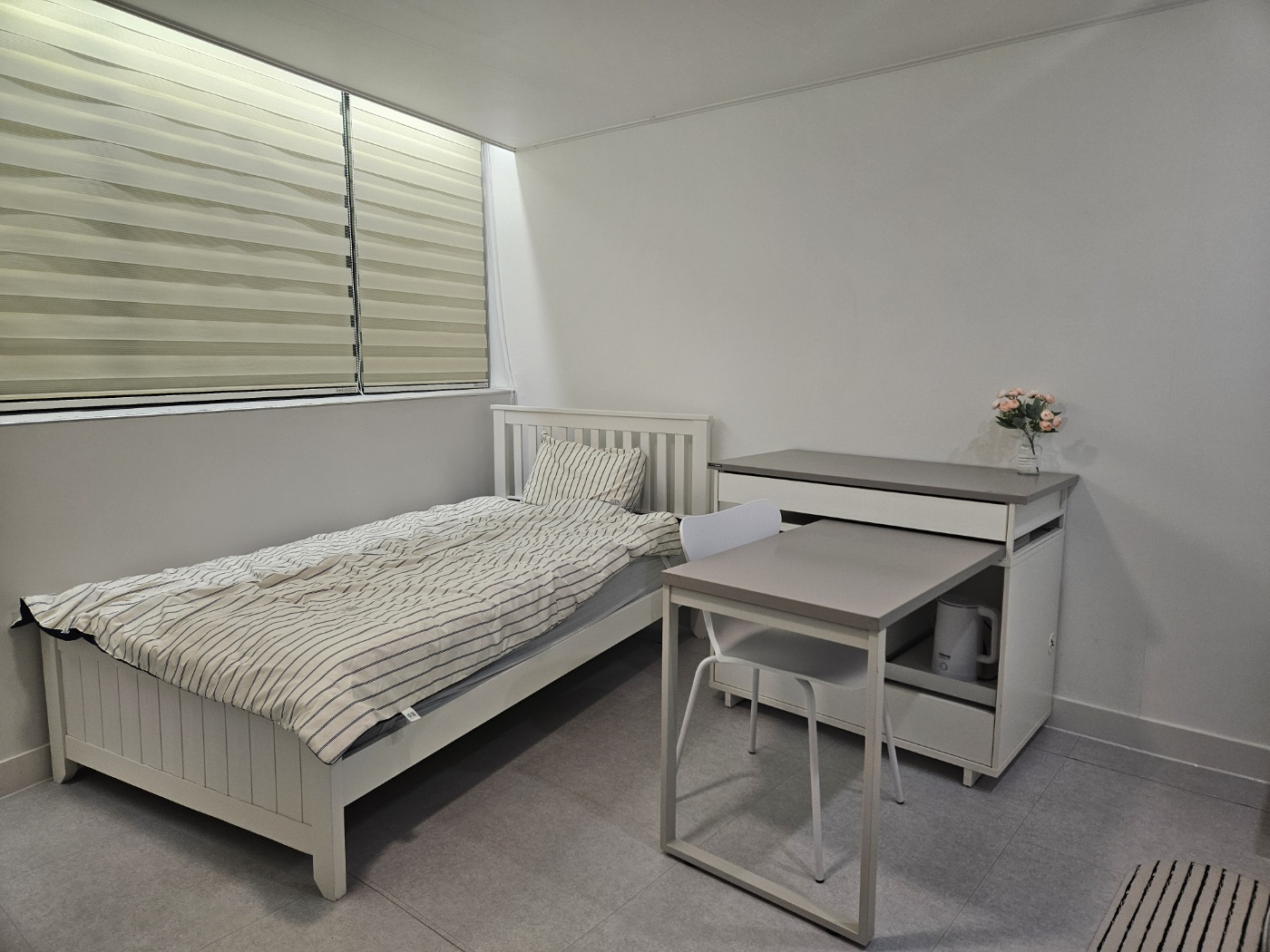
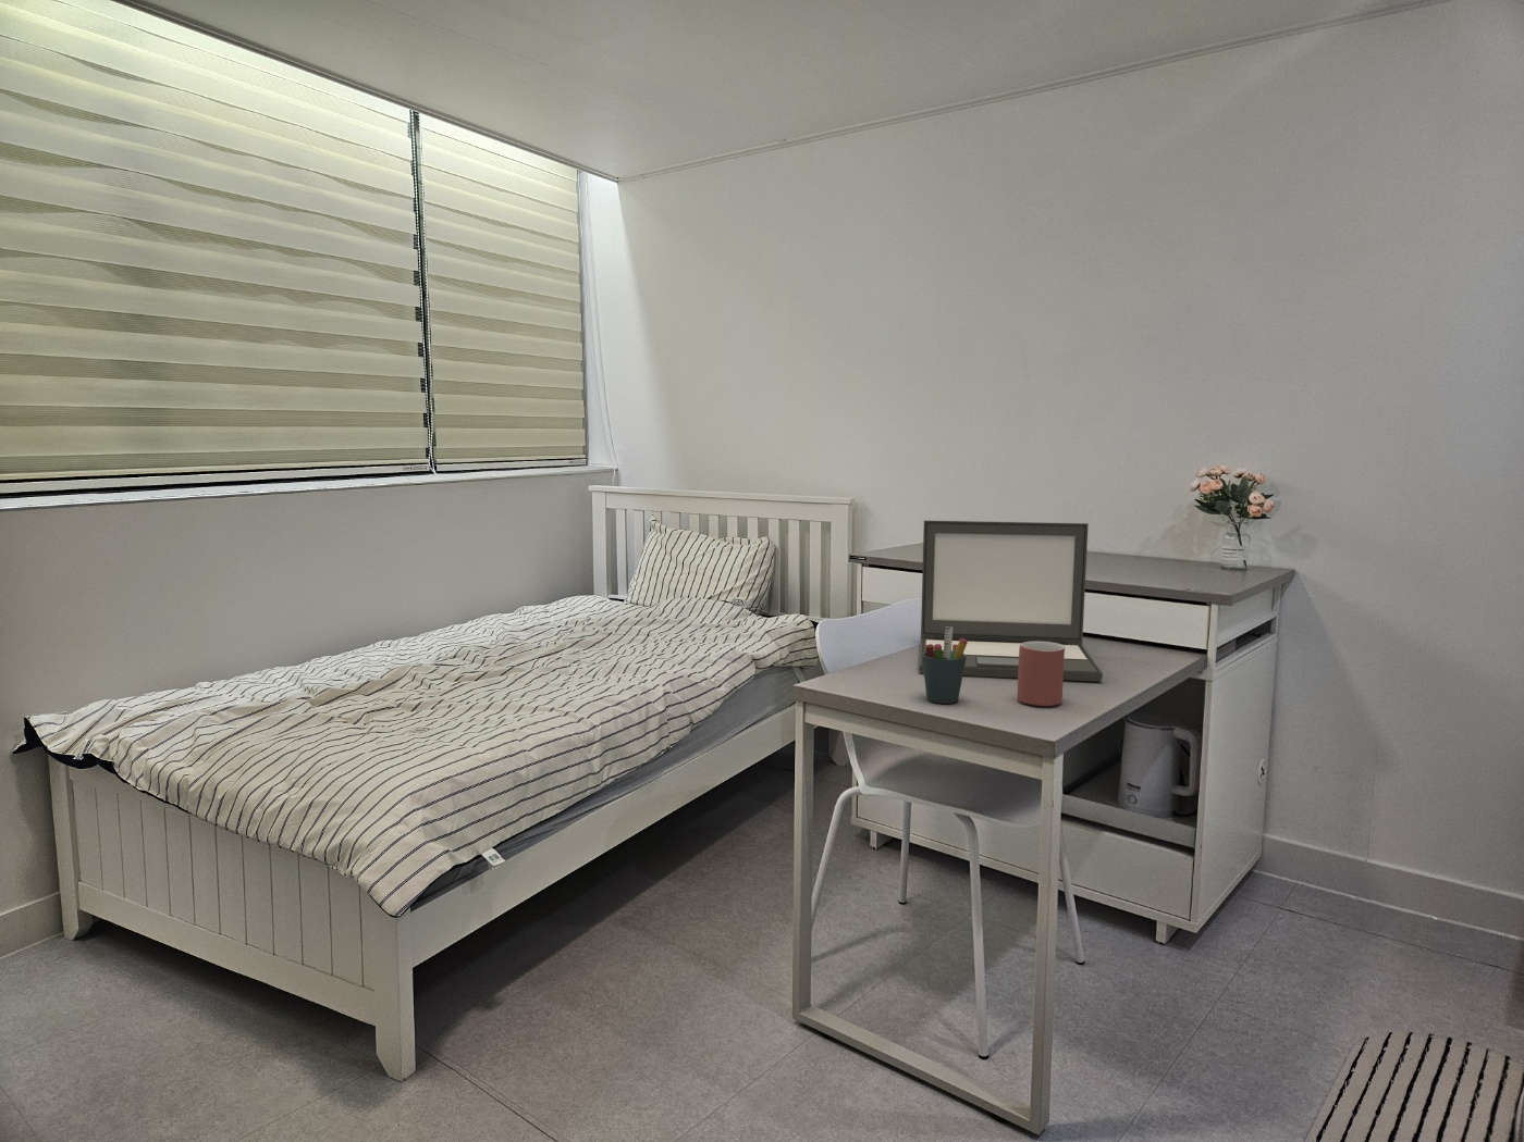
+ mug (1044, 671)
+ pen holder (943, 665)
+ laptop (1006, 595)
